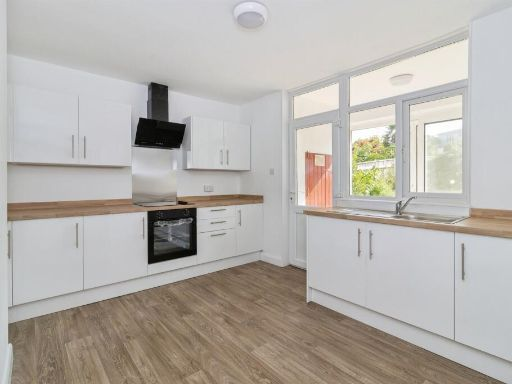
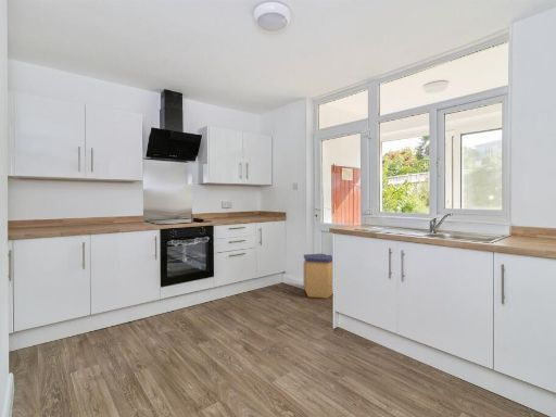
+ trash can (318, 275)
